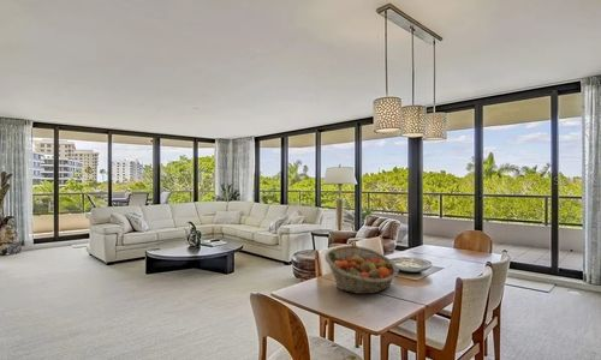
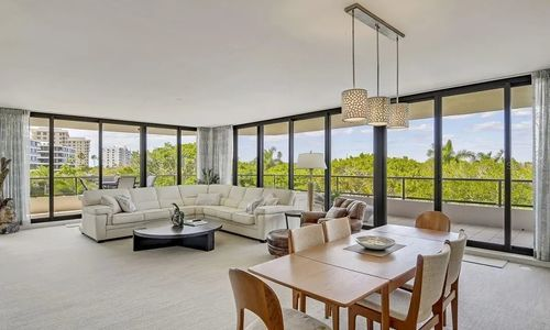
- fruit basket (361, 268)
